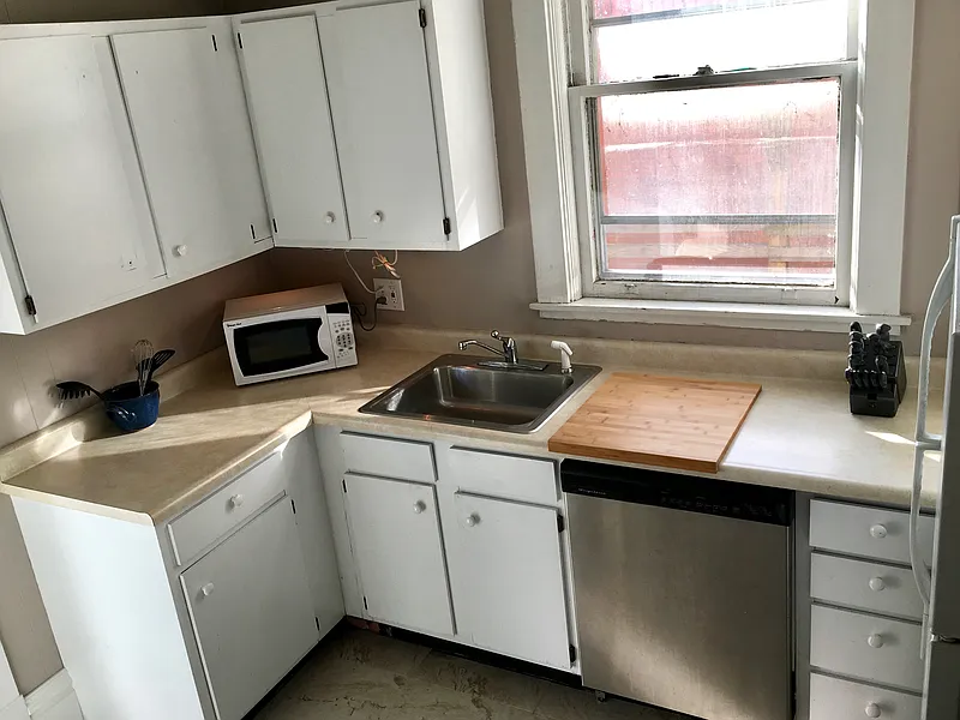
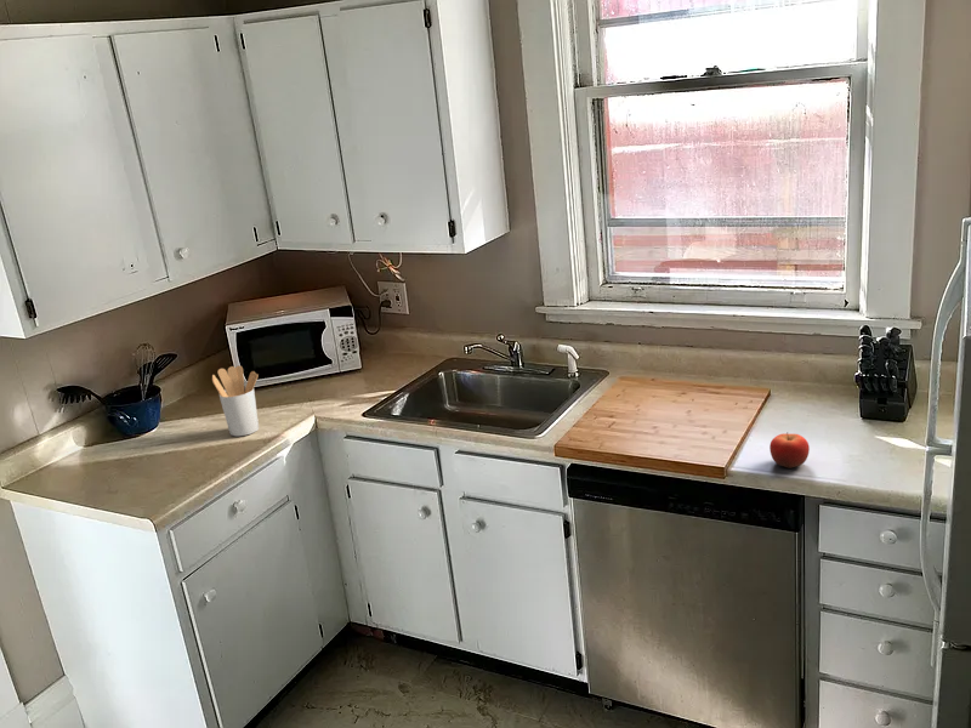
+ utensil holder (237, 399)
+ fruit (789, 448)
